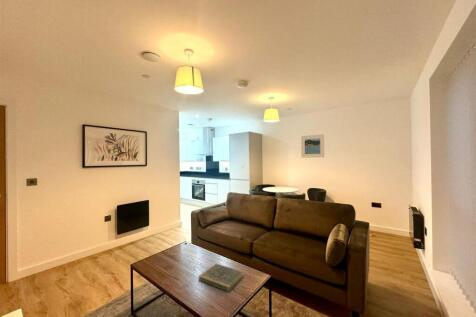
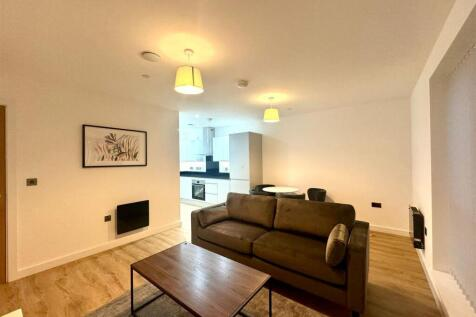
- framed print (312, 146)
- book (221, 276)
